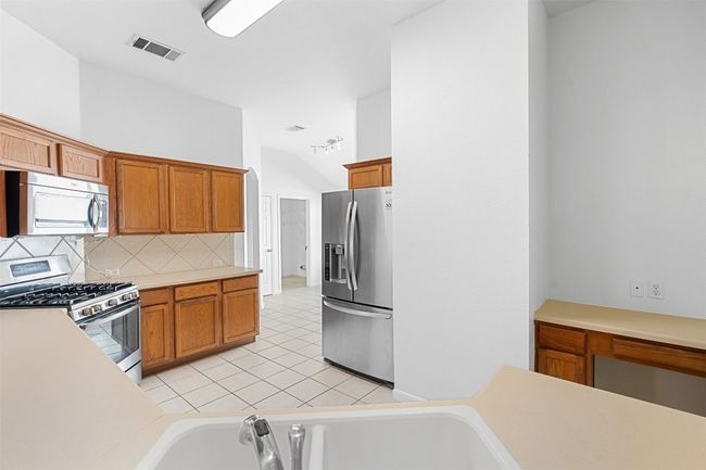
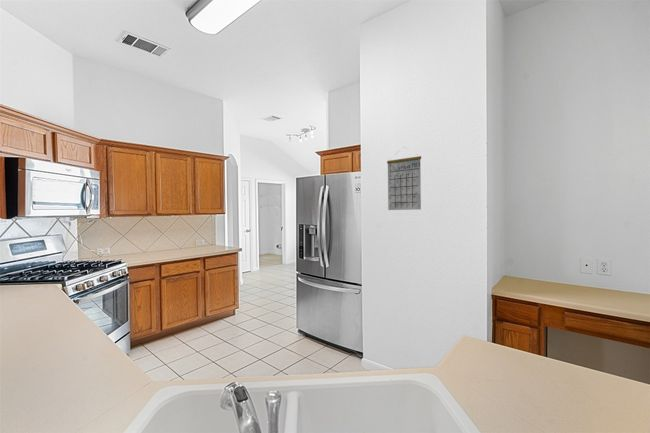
+ calendar (403, 178)
